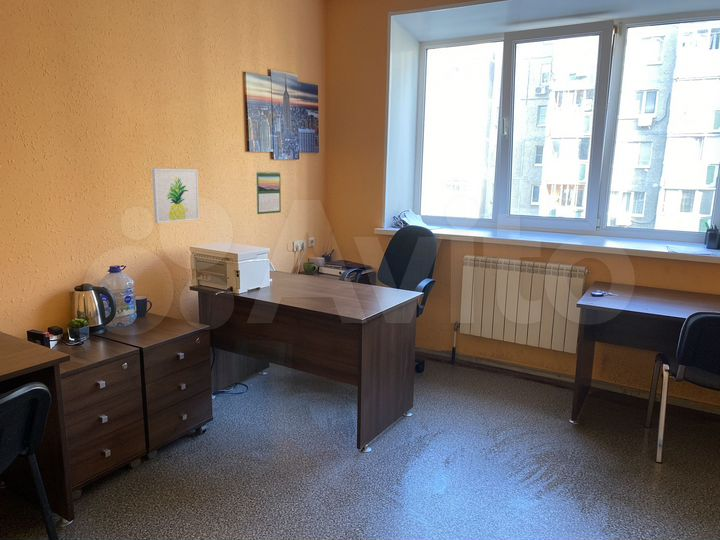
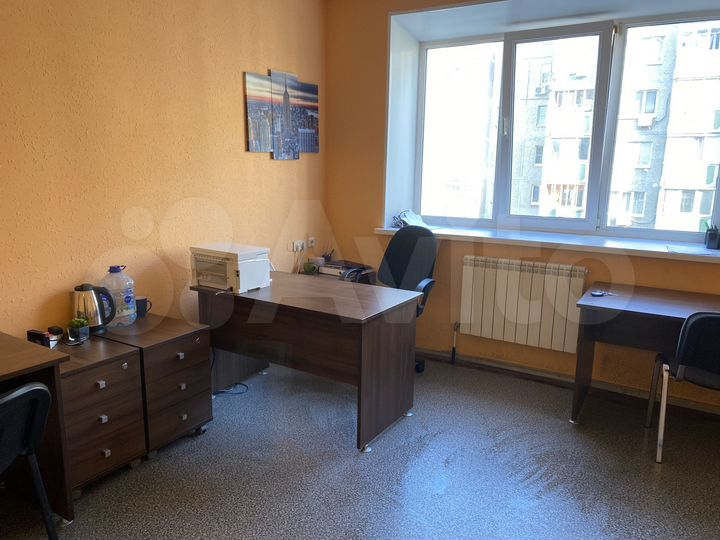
- wall art (176, 195)
- calendar (268, 192)
